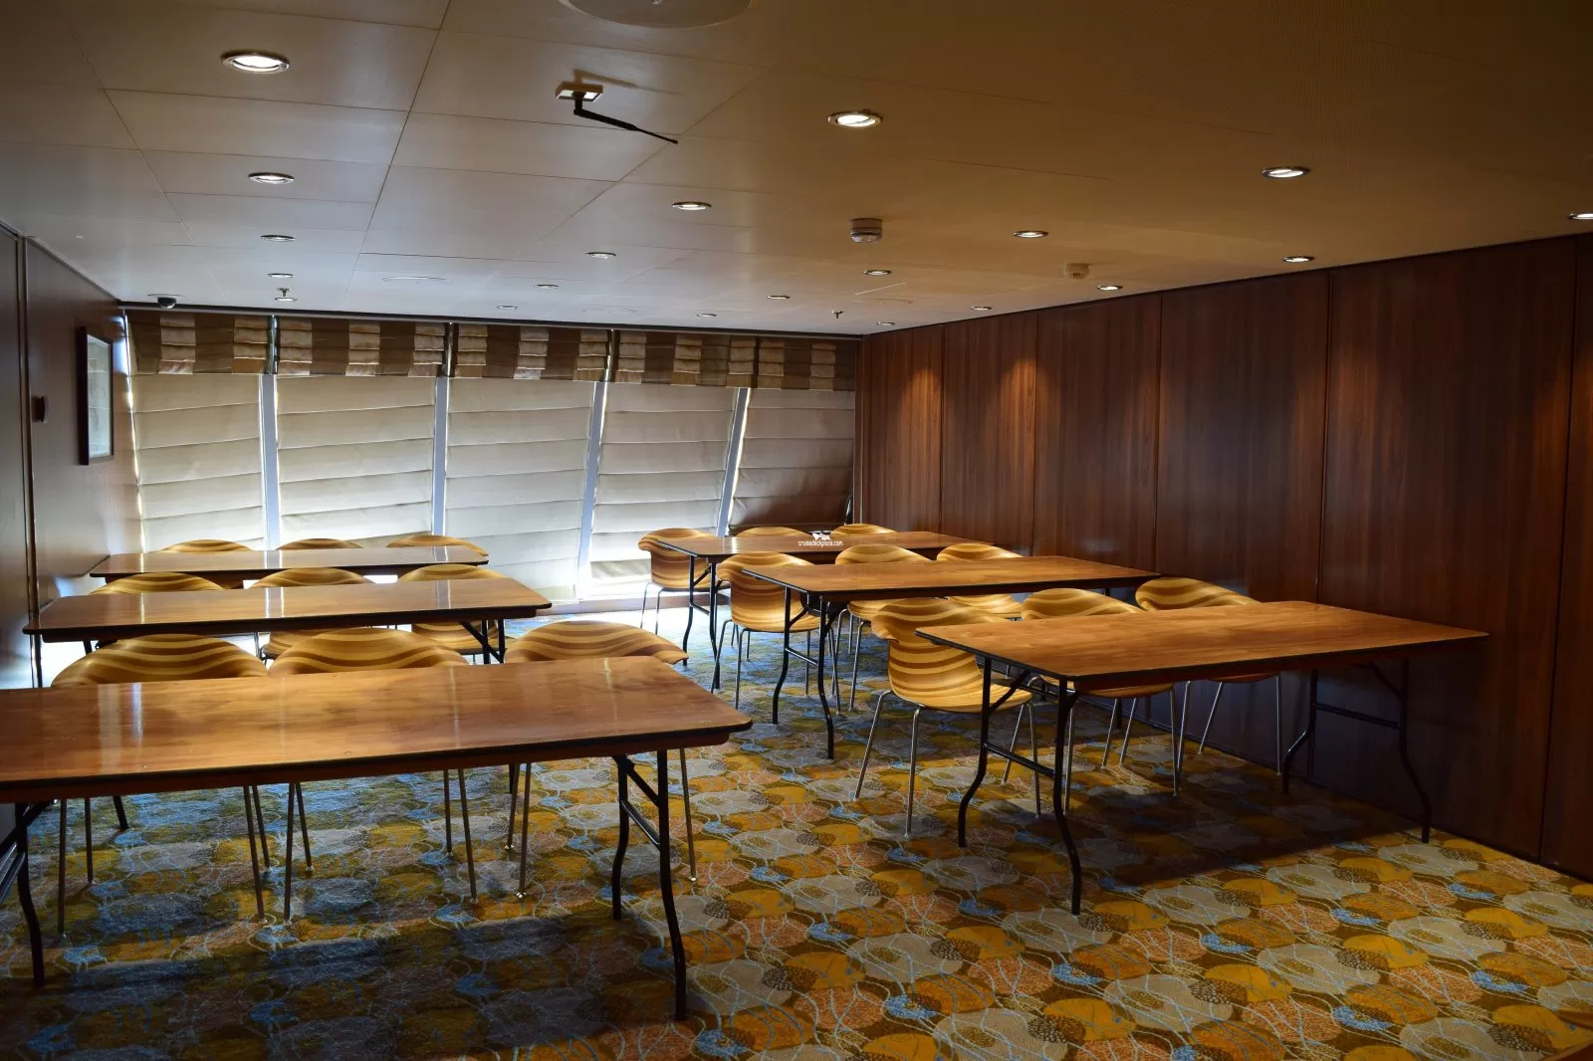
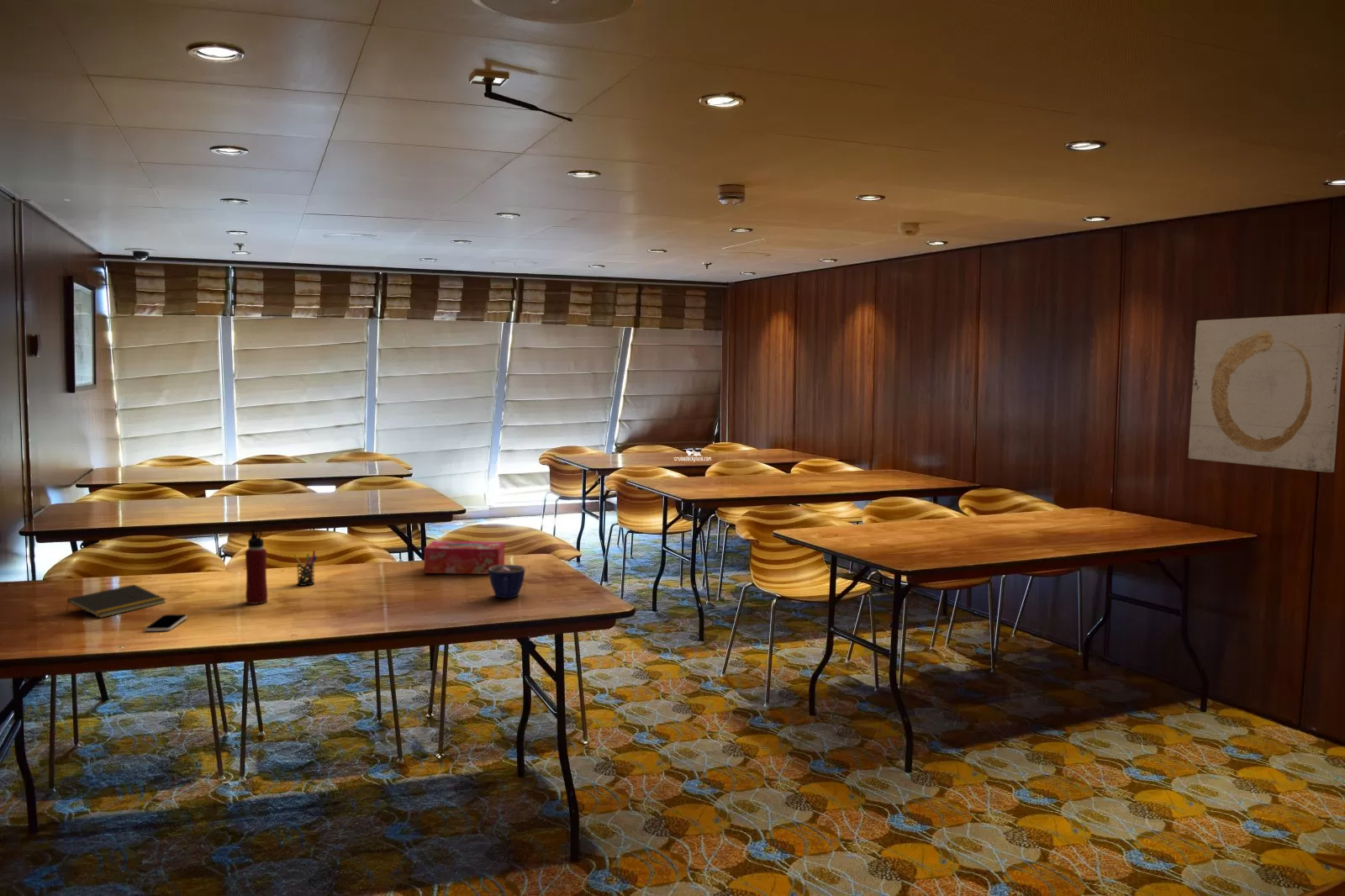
+ tissue box (465, 556)
+ smartphone (166, 622)
+ wall art (1261, 392)
+ pen holder (307, 567)
+ notepad (118, 600)
+ cup (506, 582)
+ water bottle (256, 566)
